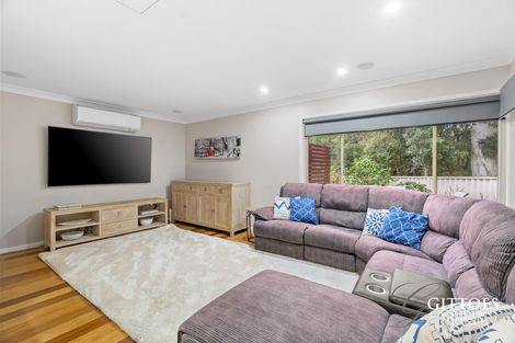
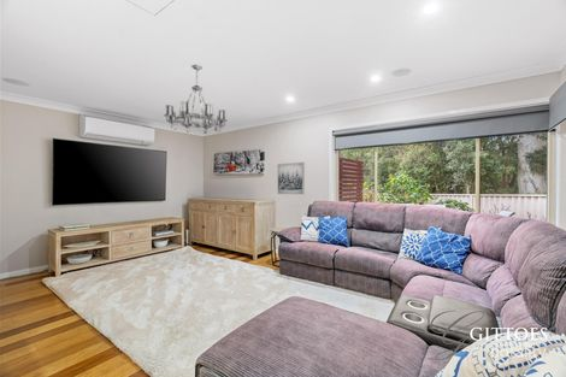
+ wall art (290, 178)
+ chandelier (194, 98)
